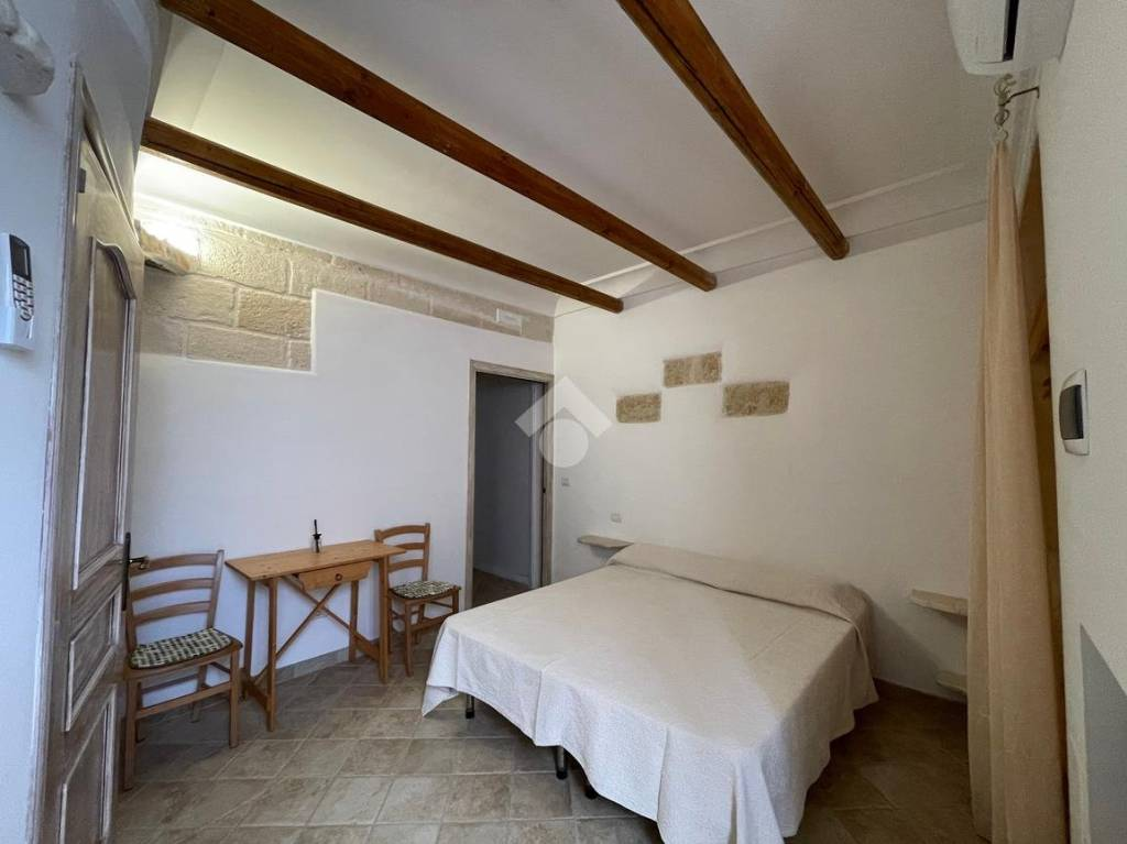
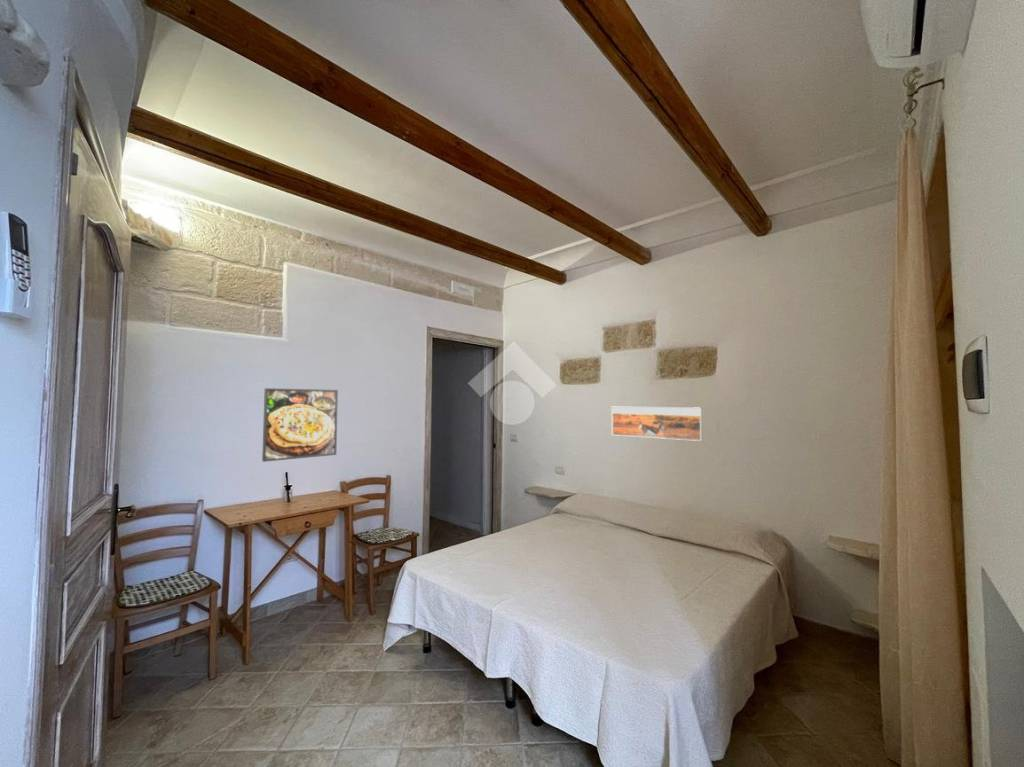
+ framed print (653, 422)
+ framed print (302, 423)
